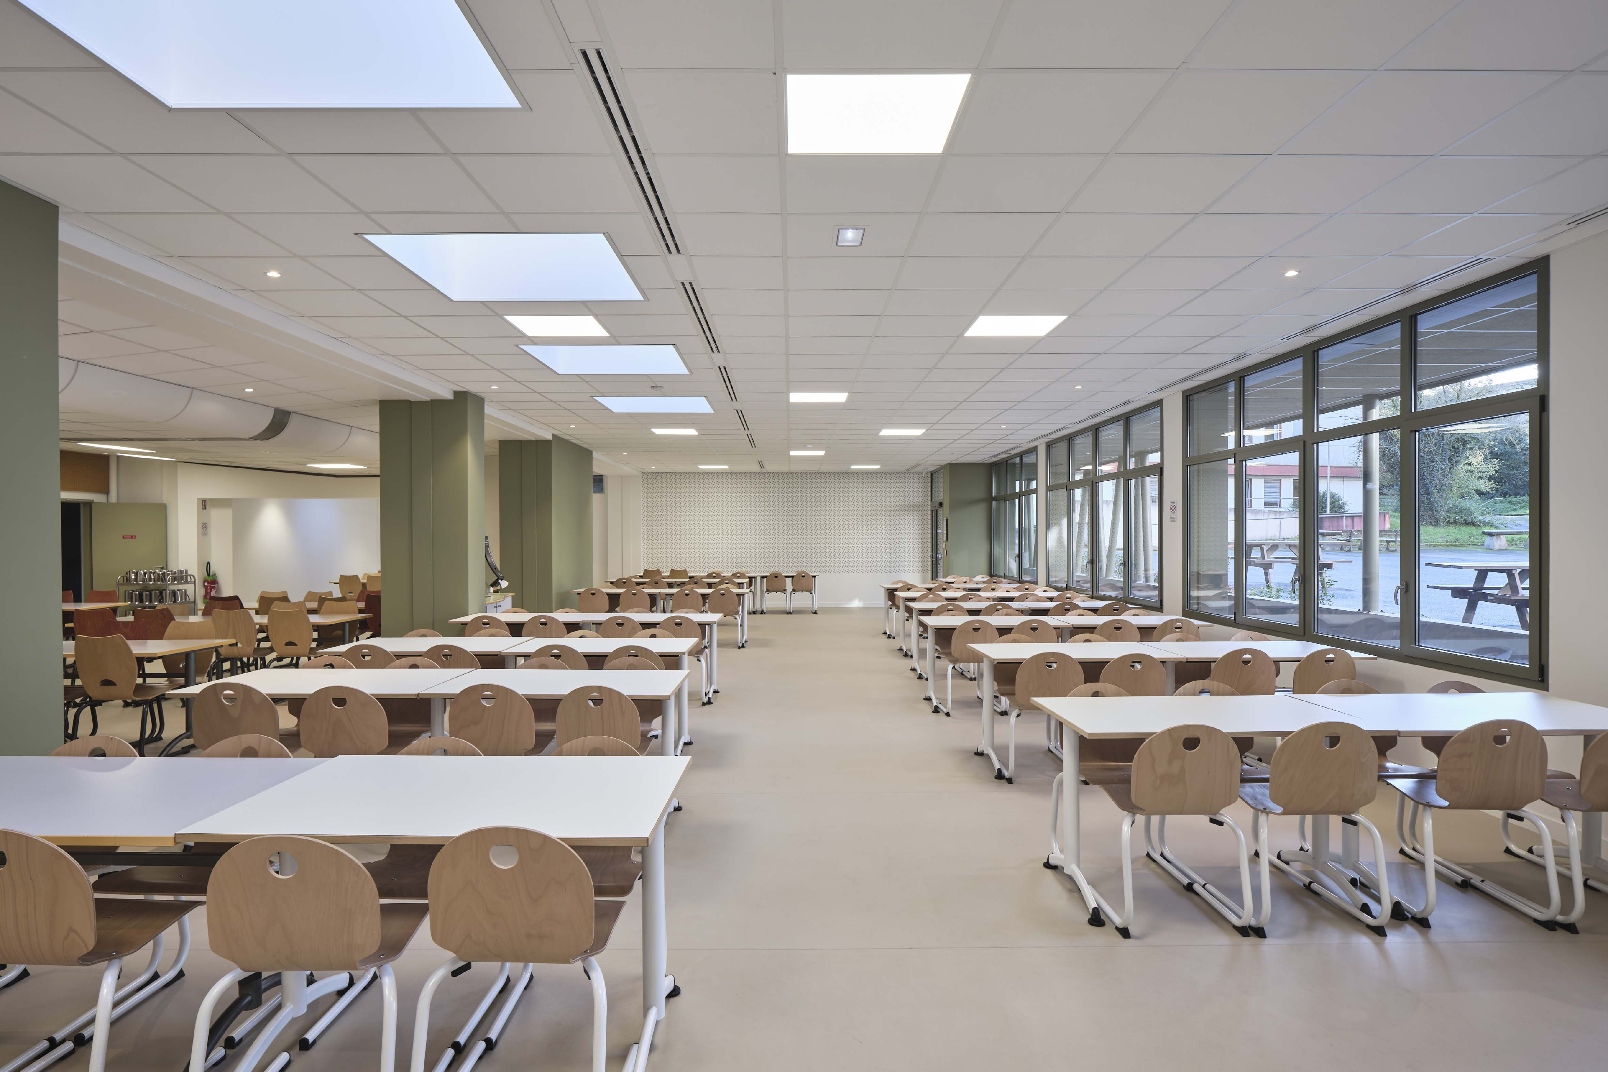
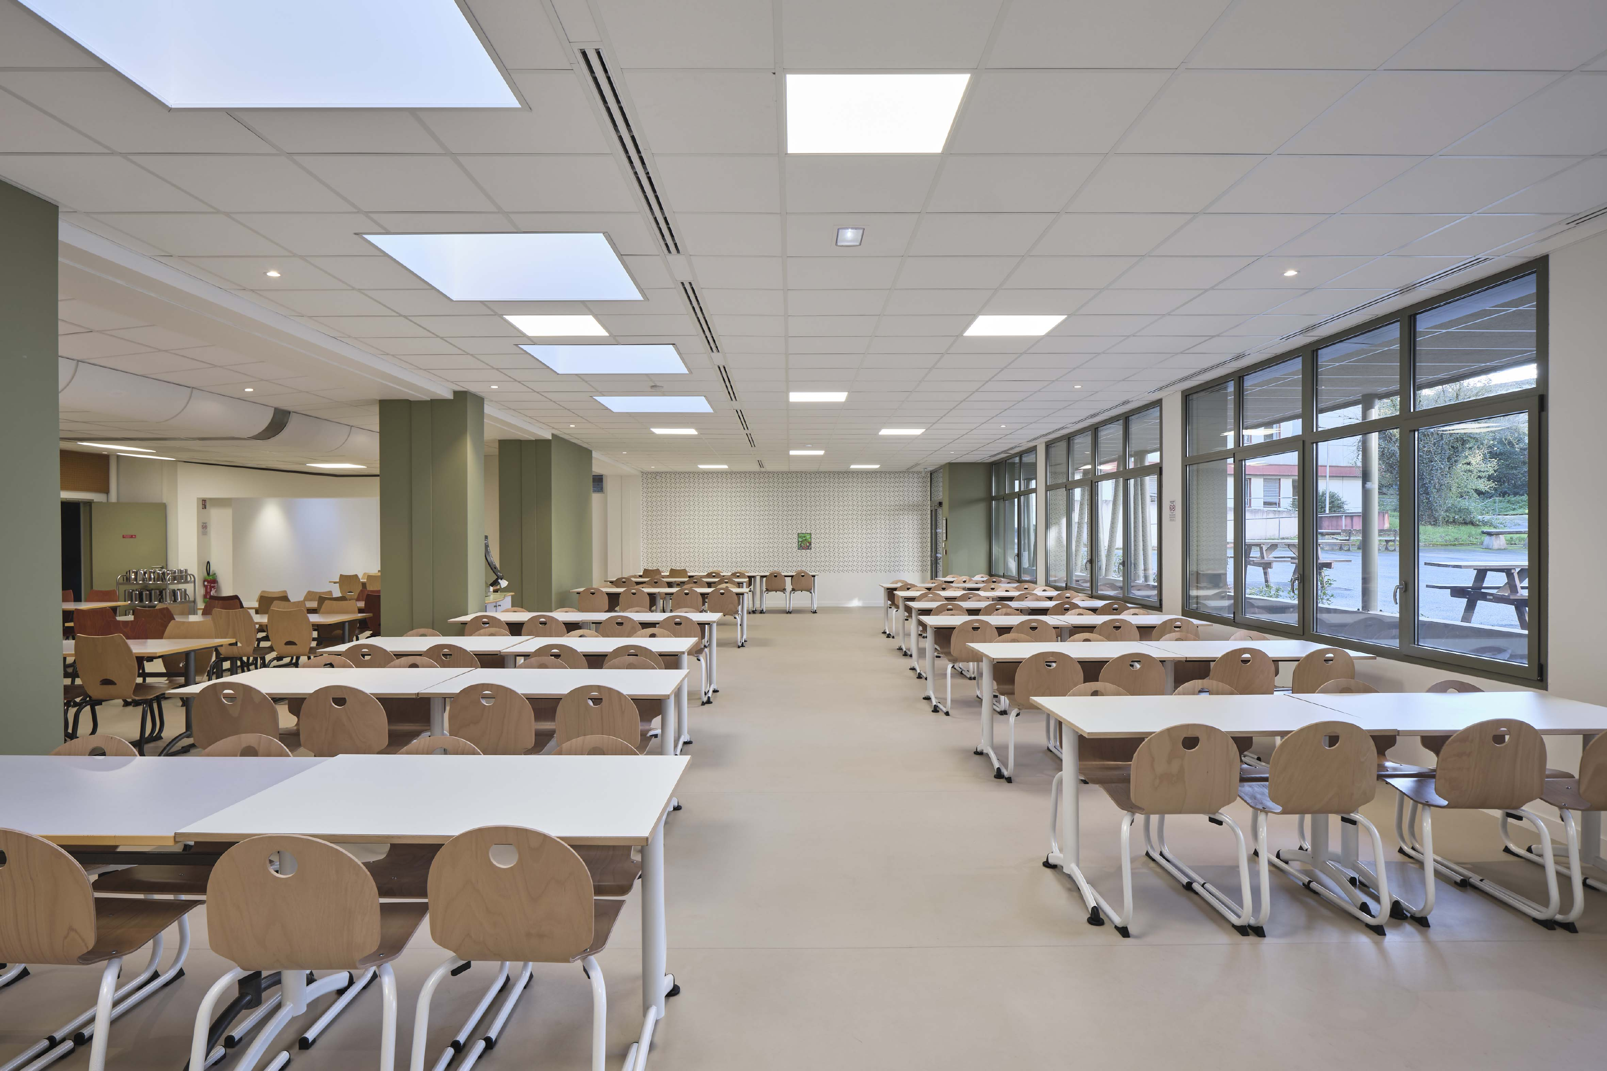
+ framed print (805, 541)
